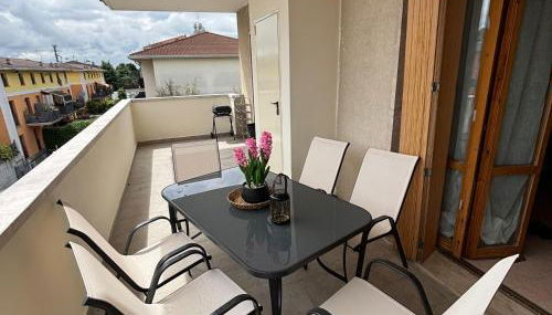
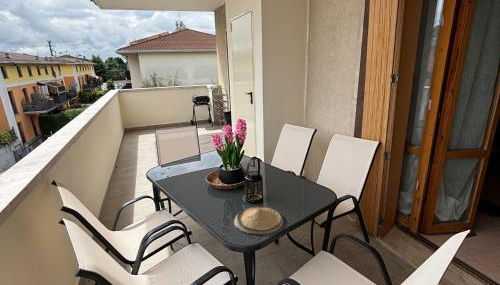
+ plate (258, 214)
